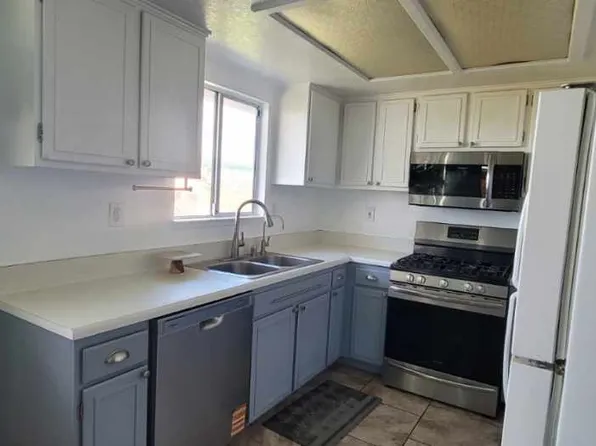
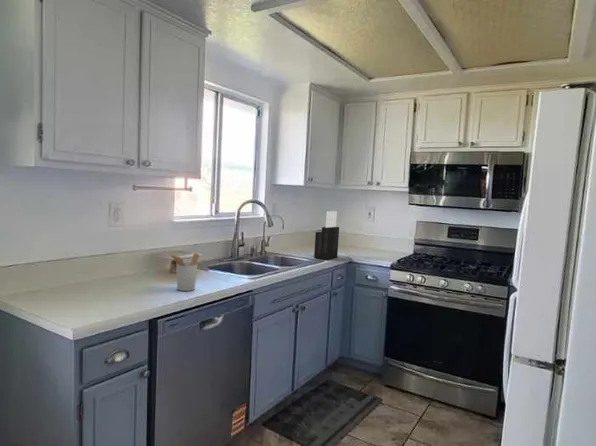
+ knife block (326, 234)
+ utensil holder (183, 271)
